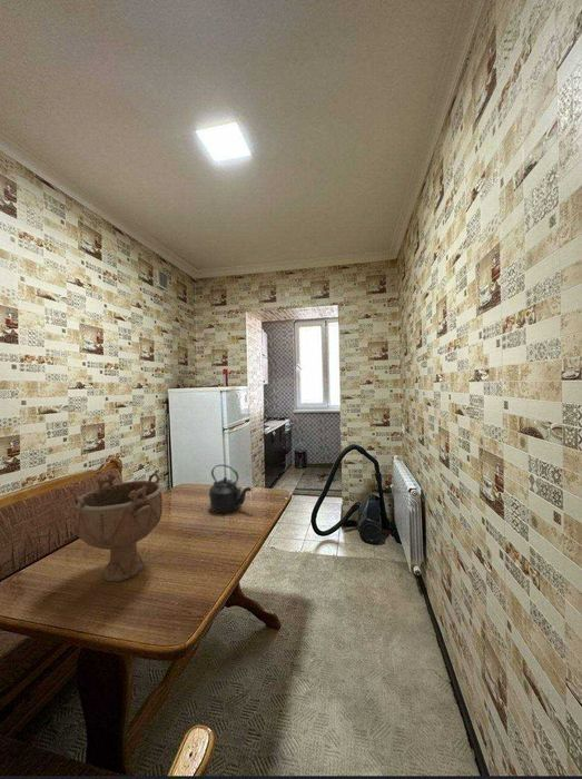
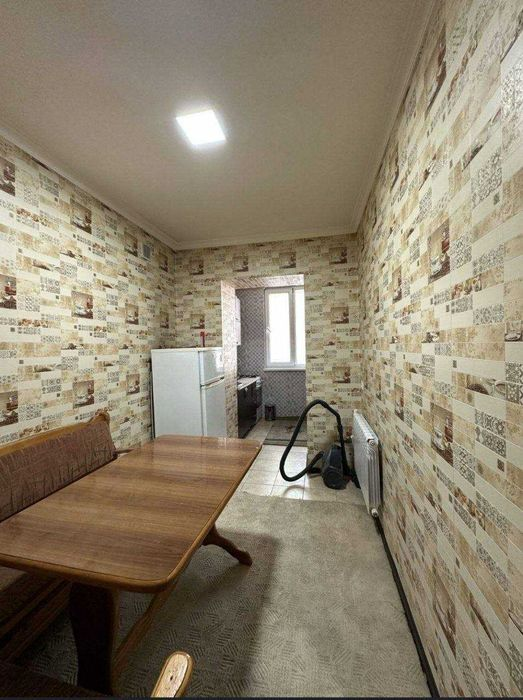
- kettle (230, 486)
- decorative bowl (122, 524)
